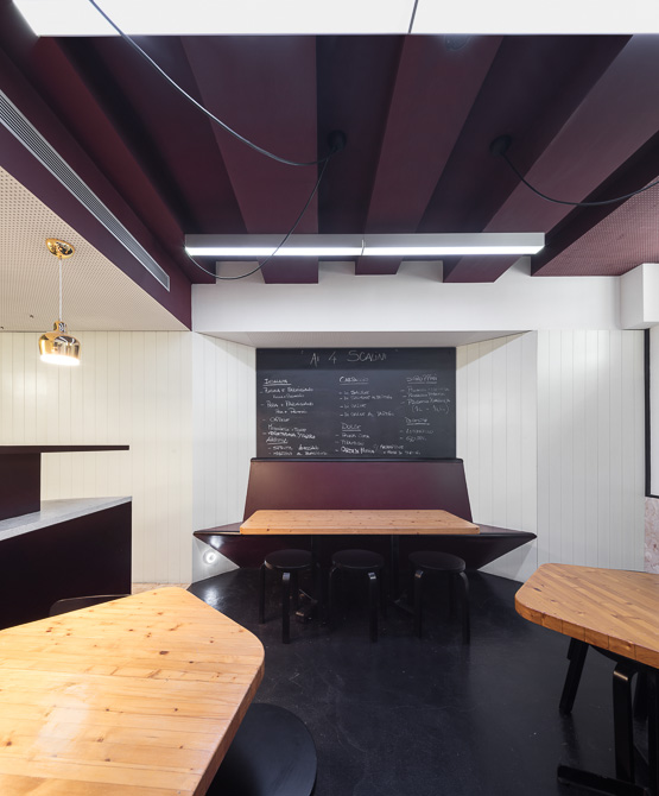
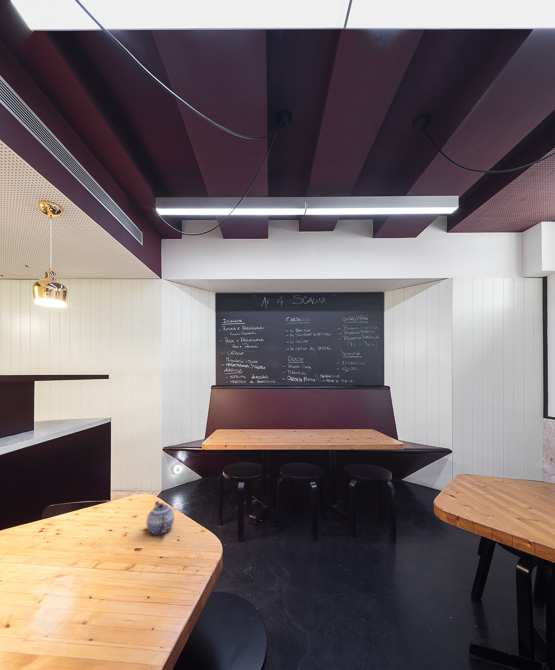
+ teapot (160, 516)
